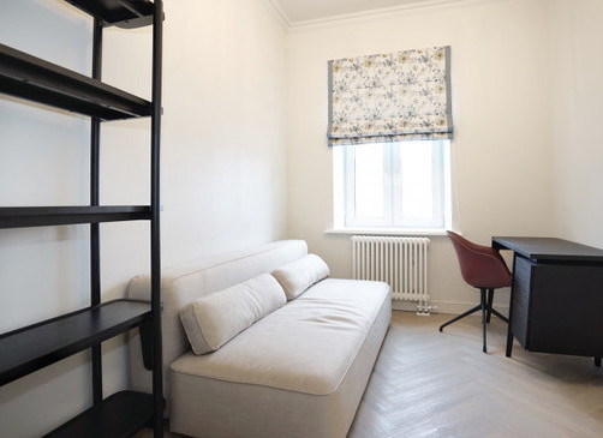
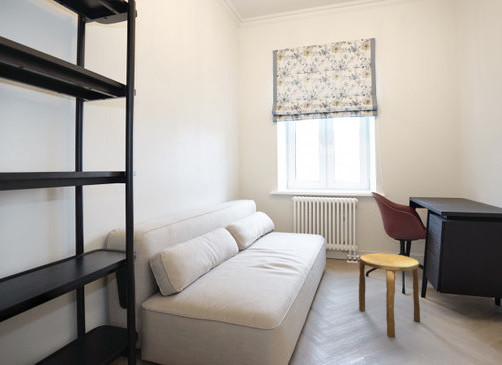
+ stool (388, 290)
